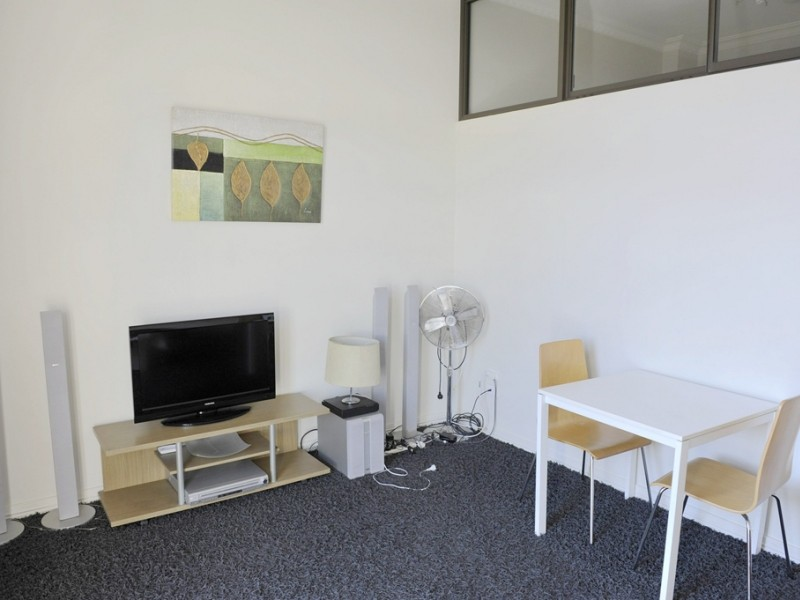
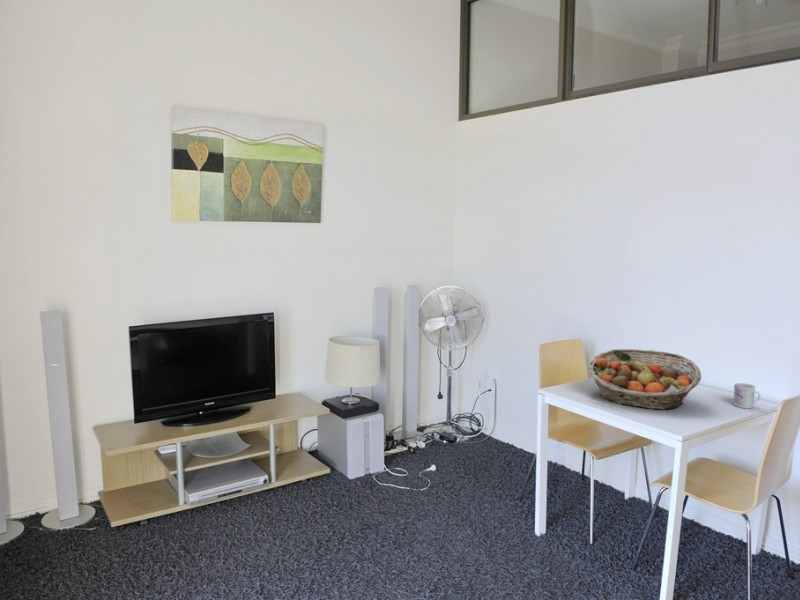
+ mug (747, 396)
+ fruit basket (642, 378)
